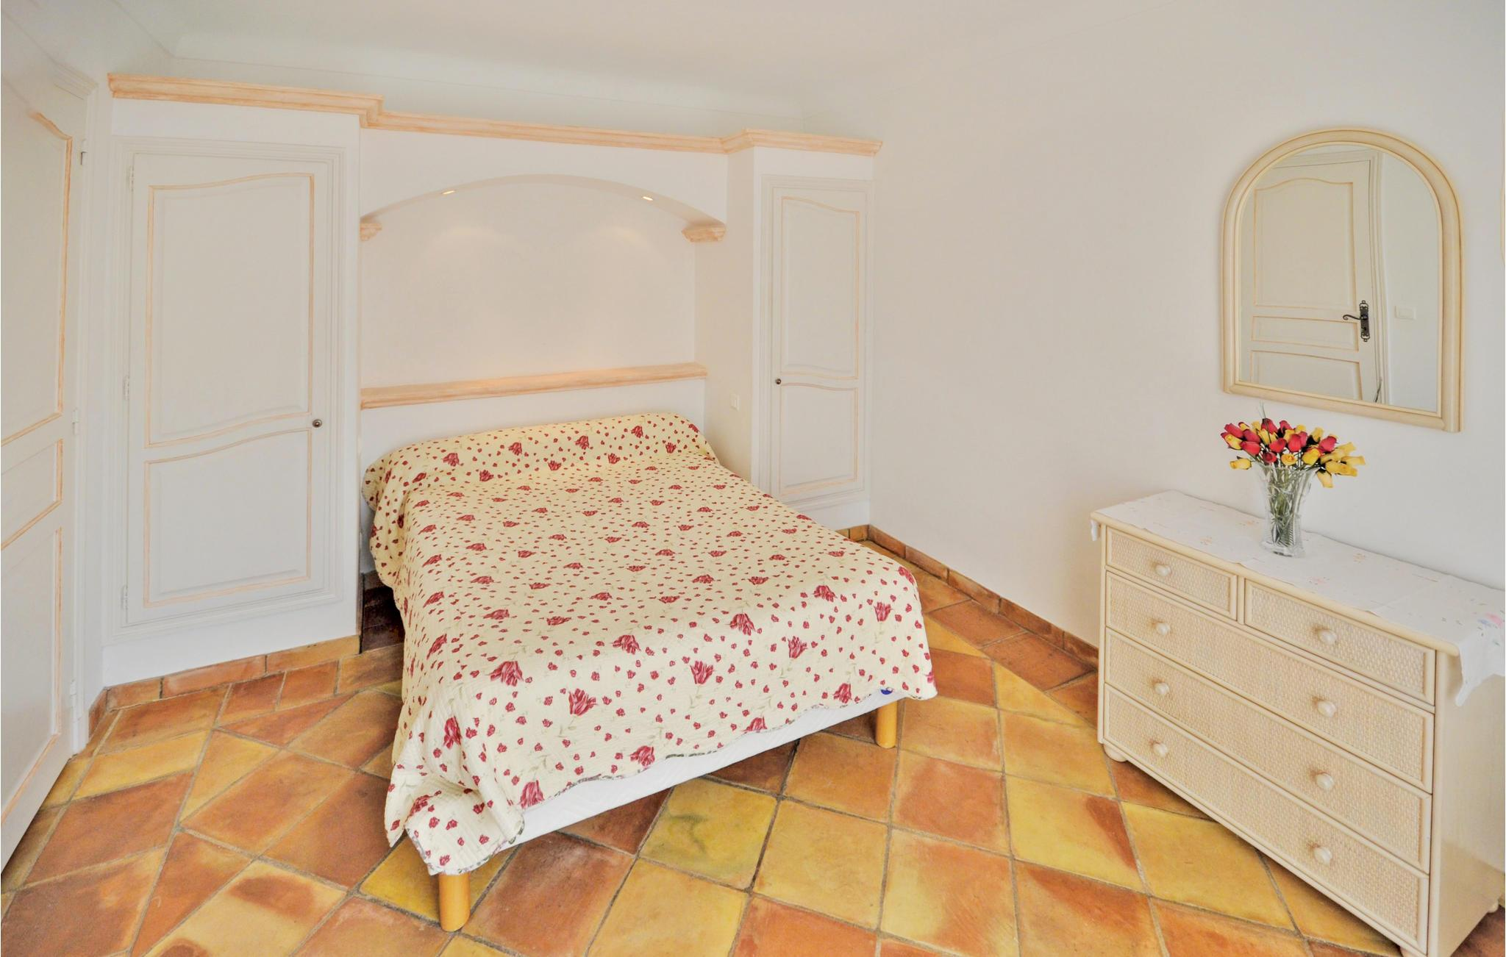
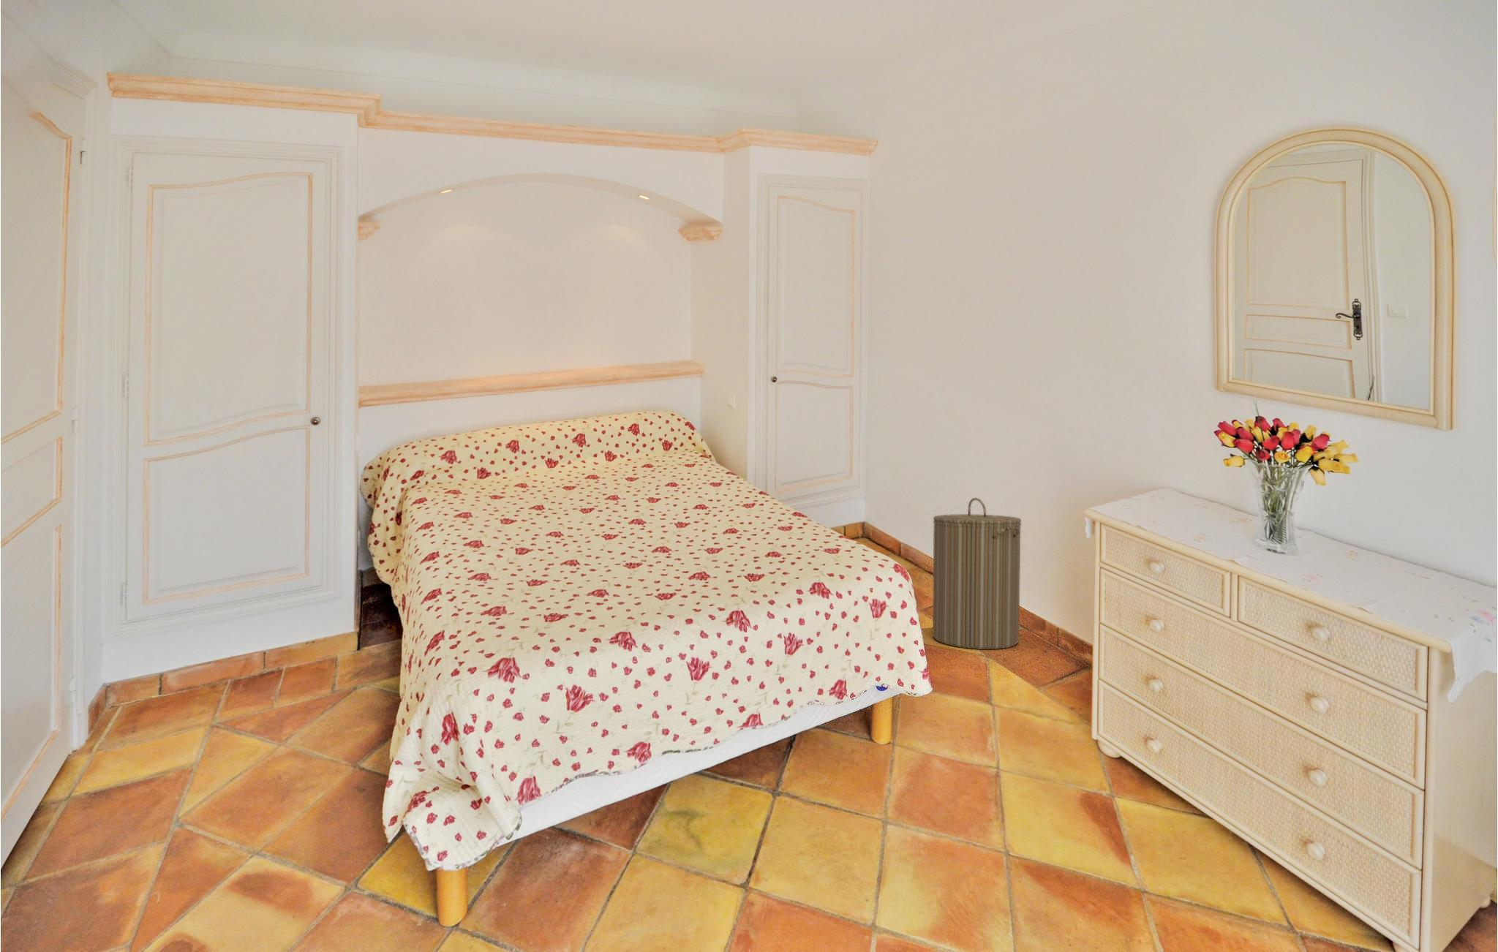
+ laundry hamper (976, 569)
